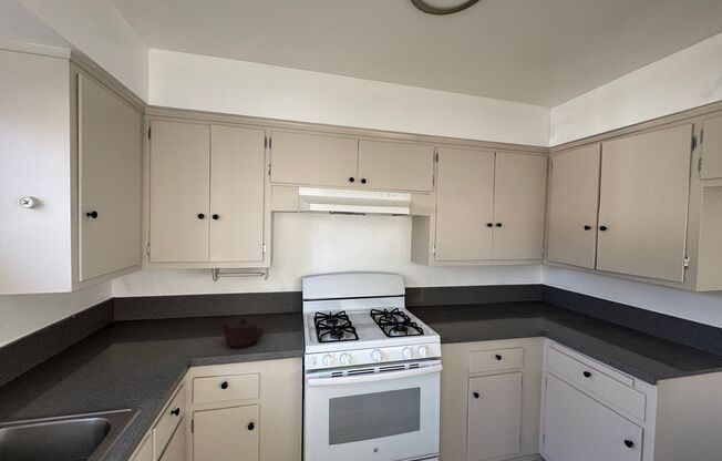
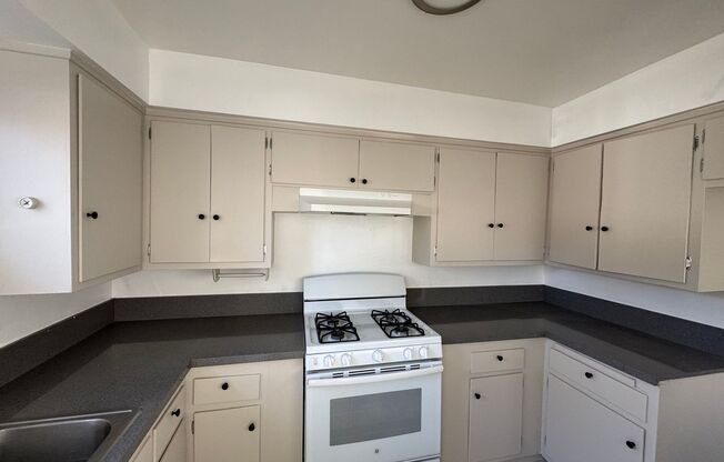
- teapot (240, 330)
